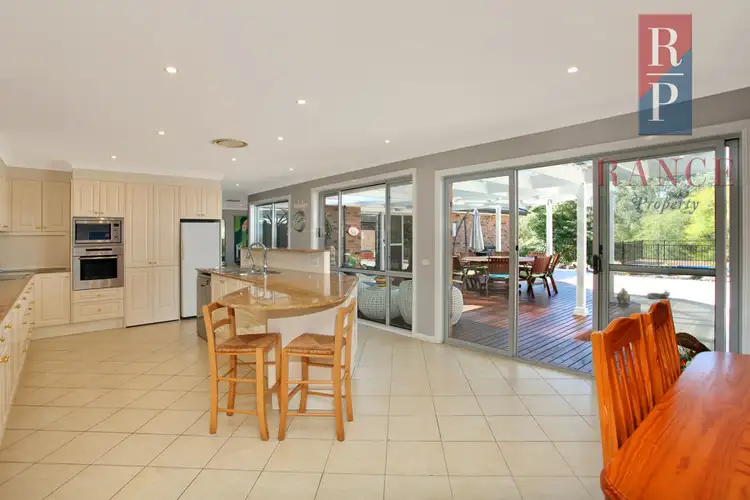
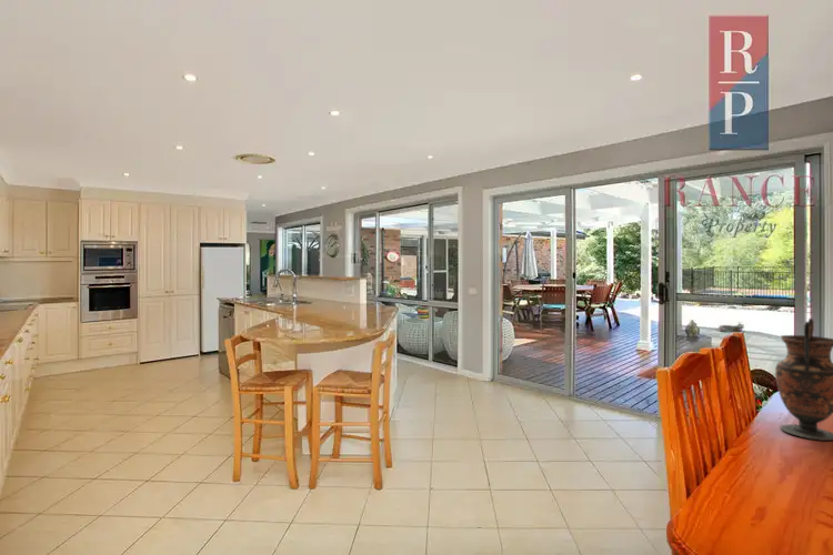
+ vase (807, 375)
